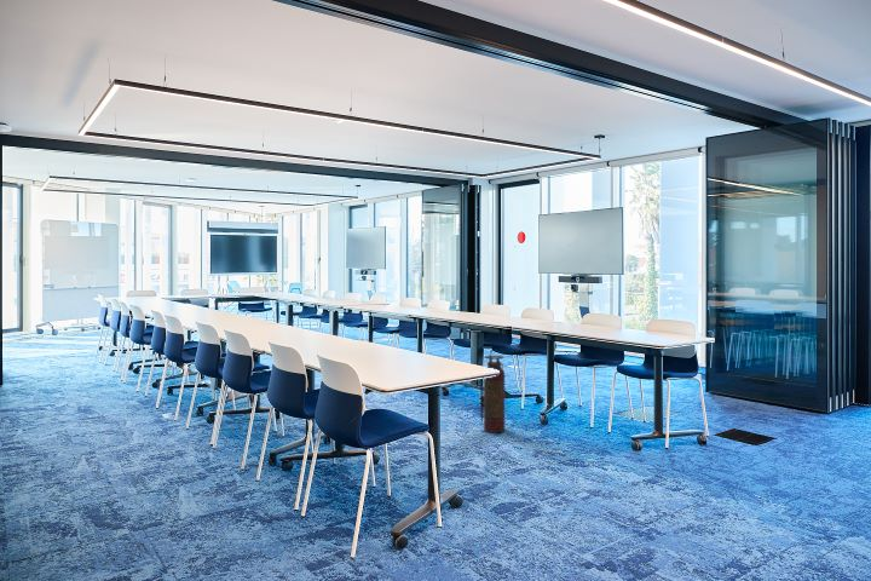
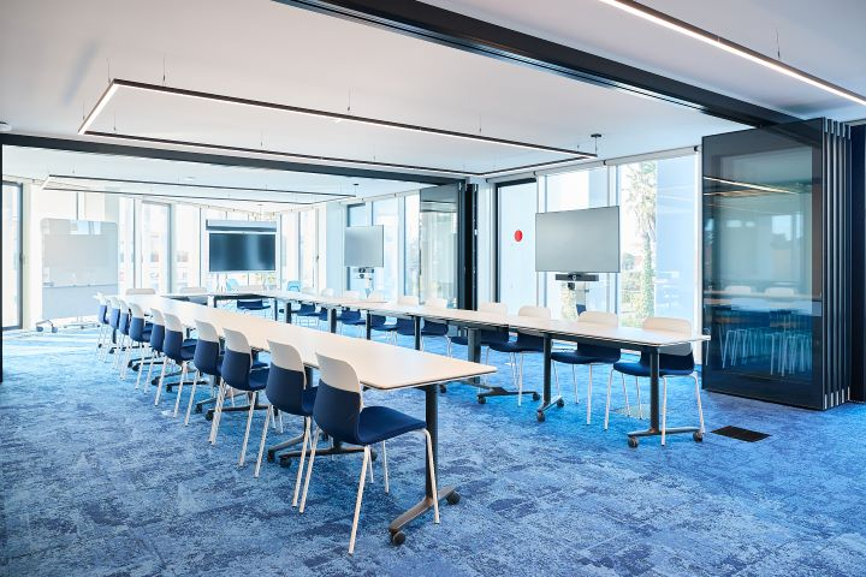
- fire extinguisher (492, 392)
